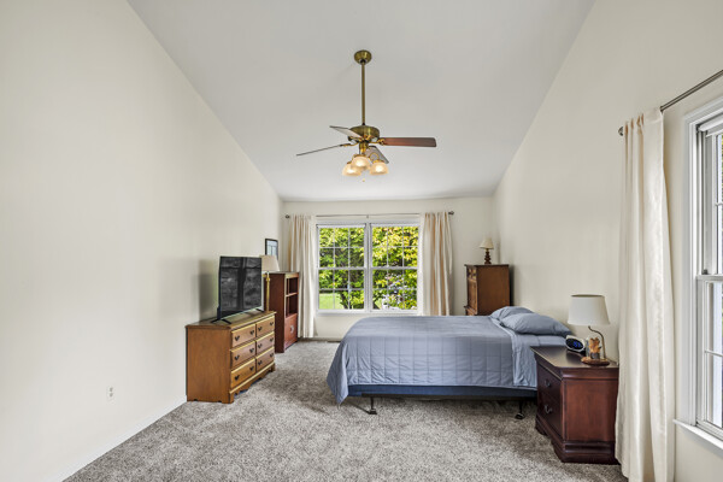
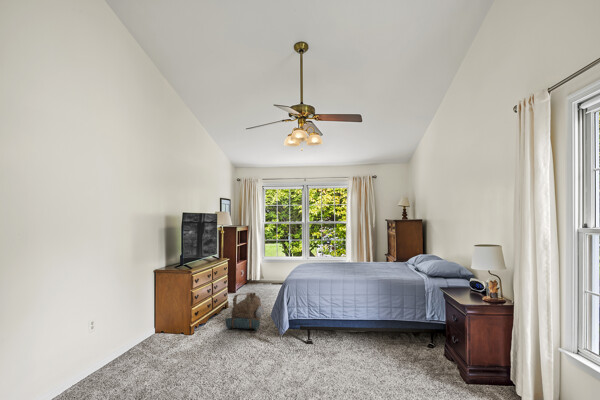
+ backpack (247, 307)
